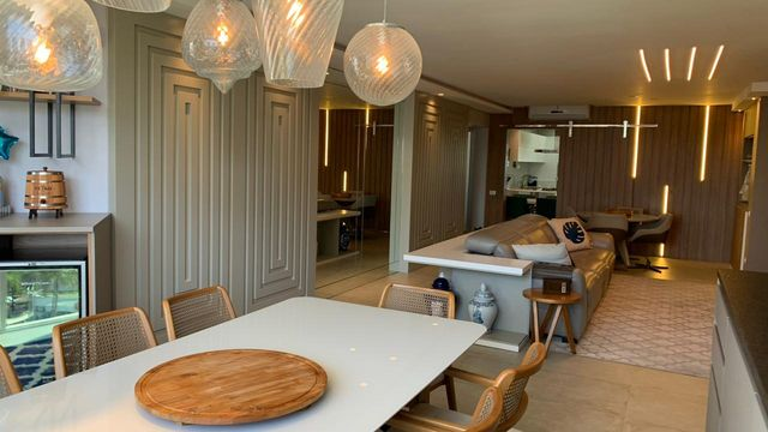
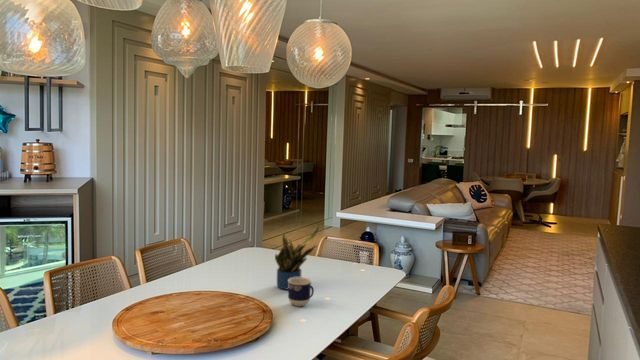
+ potted plant (297, 254)
+ cup (301, 293)
